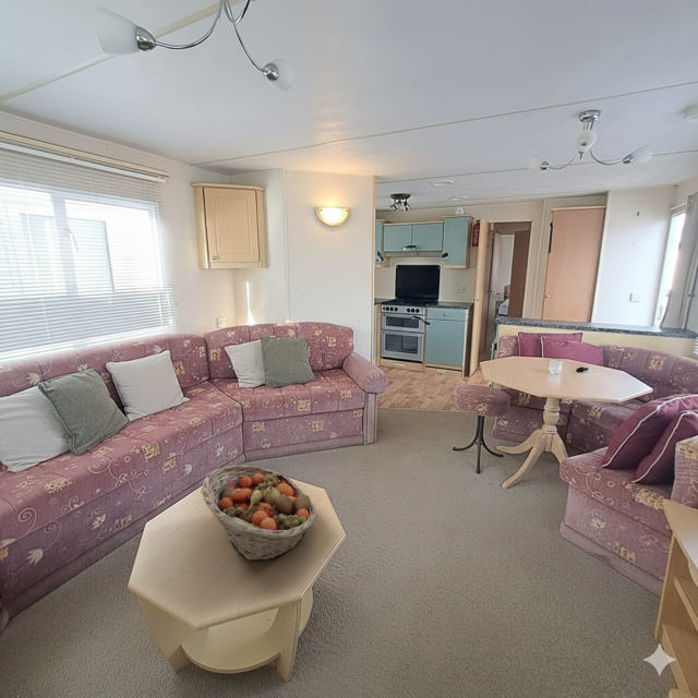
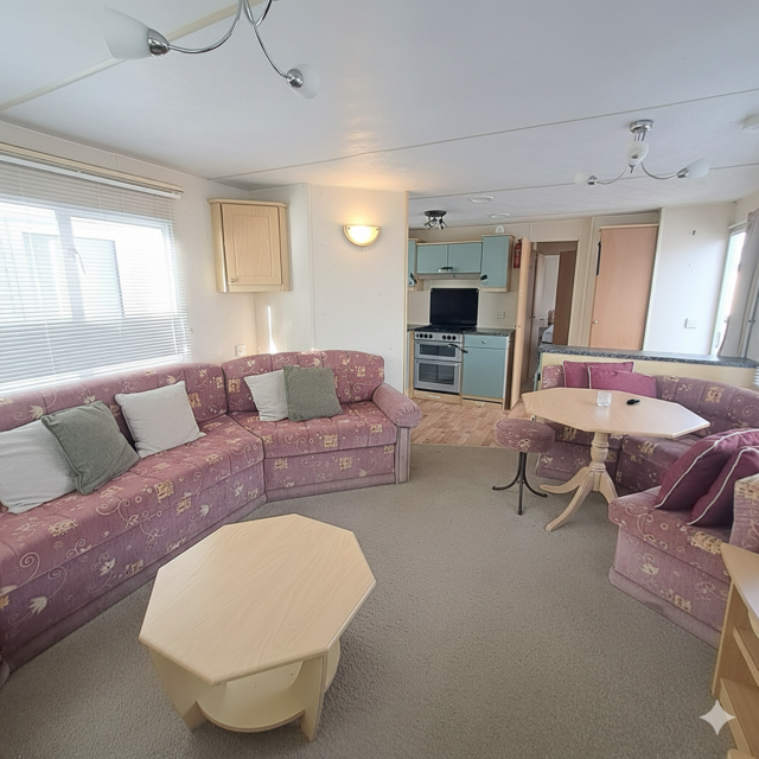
- fruit basket (260, 505)
